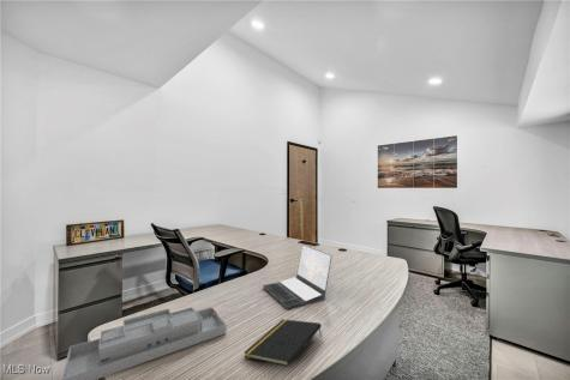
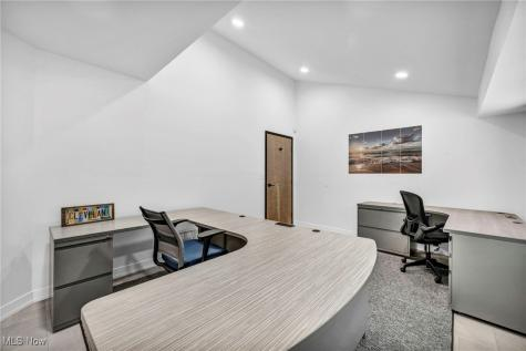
- notepad (284, 338)
- desk organizer (154, 332)
- laptop (298, 271)
